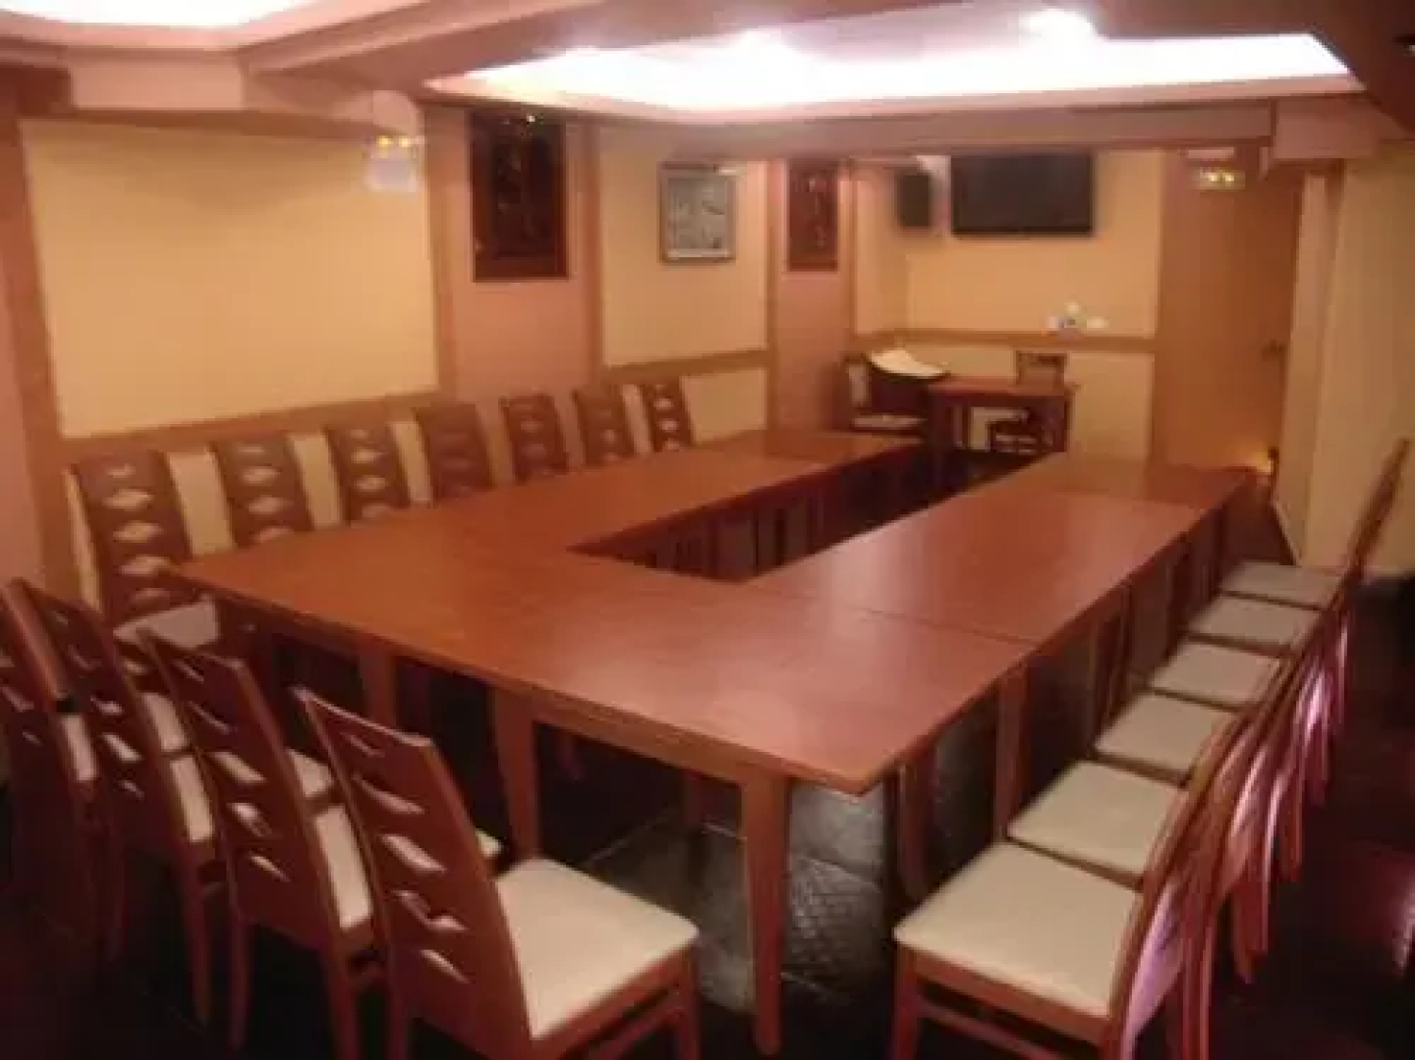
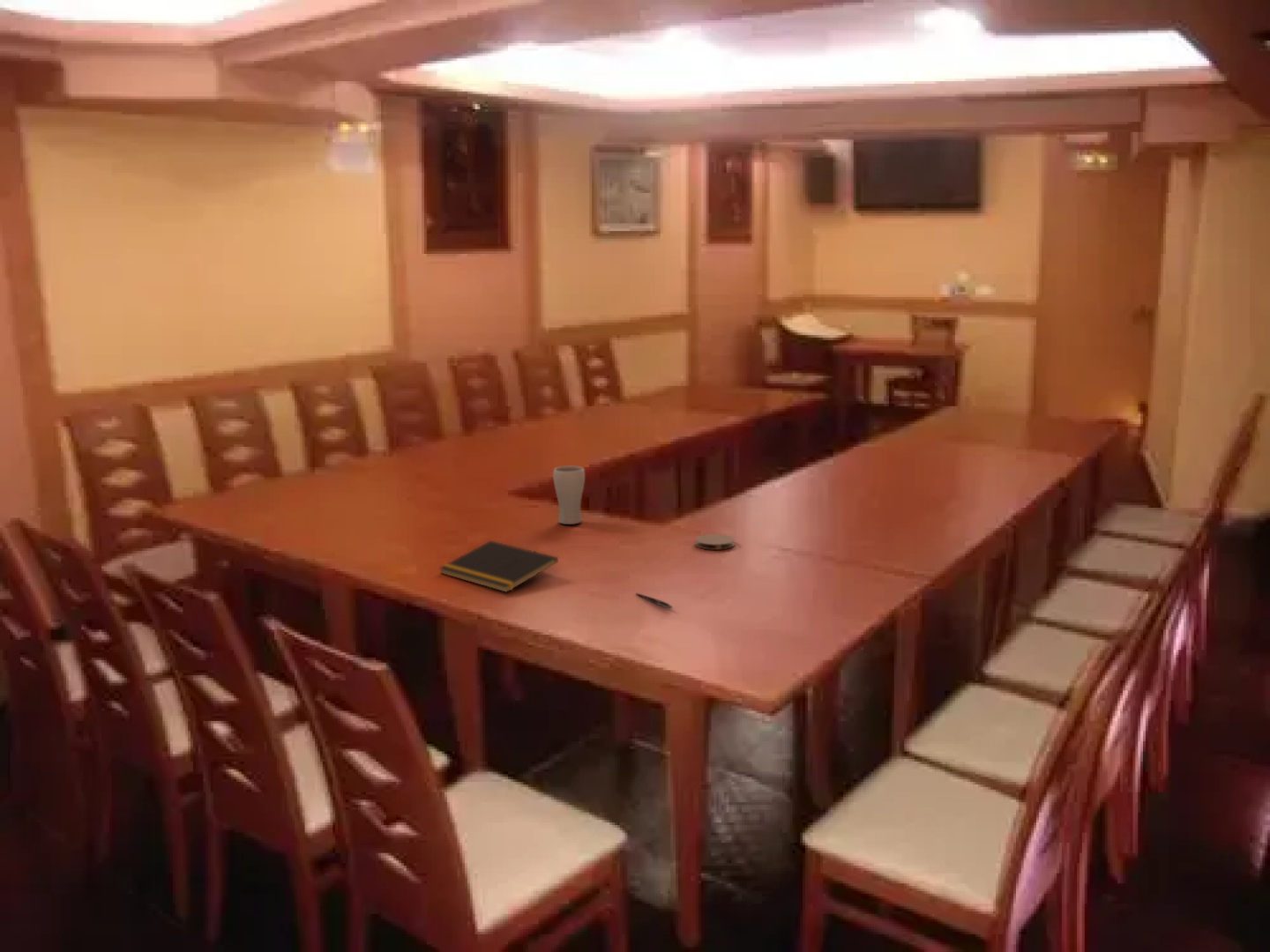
+ coaster (714, 541)
+ drinking glass (569, 495)
+ notepad (498, 565)
+ pen (654, 599)
